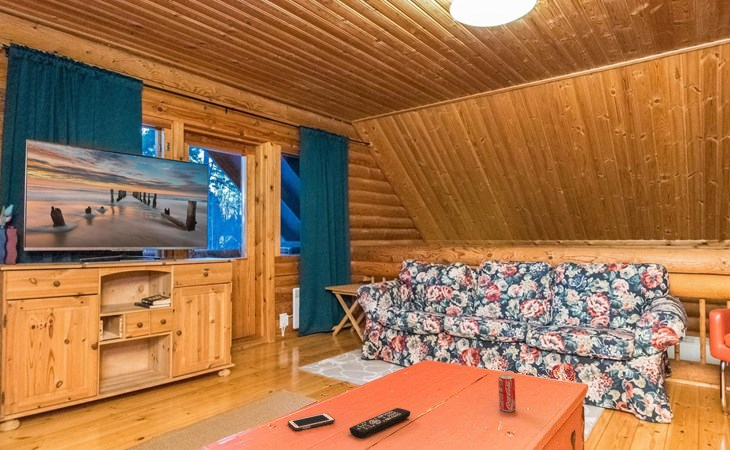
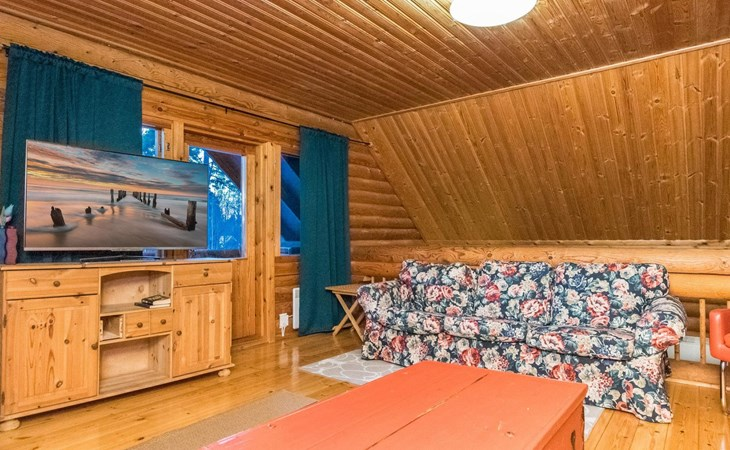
- beverage can (506, 392)
- cell phone (311, 421)
- remote control (381, 422)
